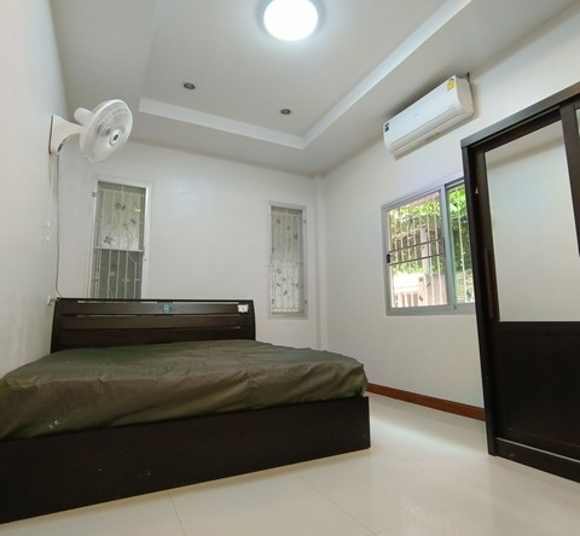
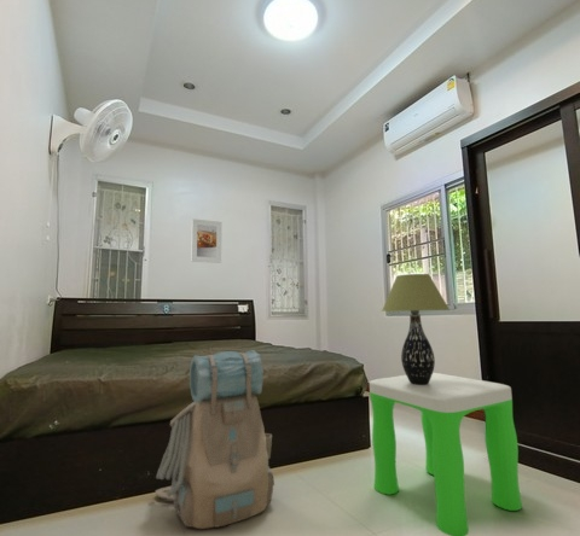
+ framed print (207, 240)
+ backpack (220, 424)
+ table lamp (416, 327)
+ stool (440, 437)
